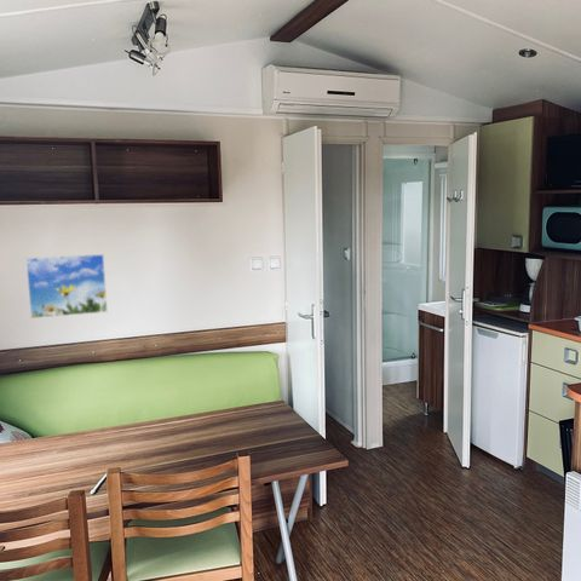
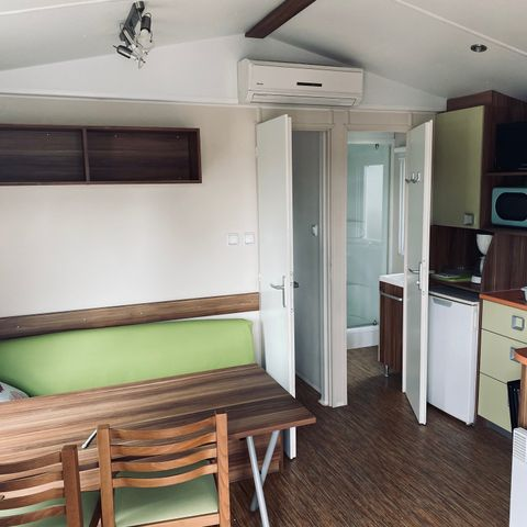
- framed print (67, 284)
